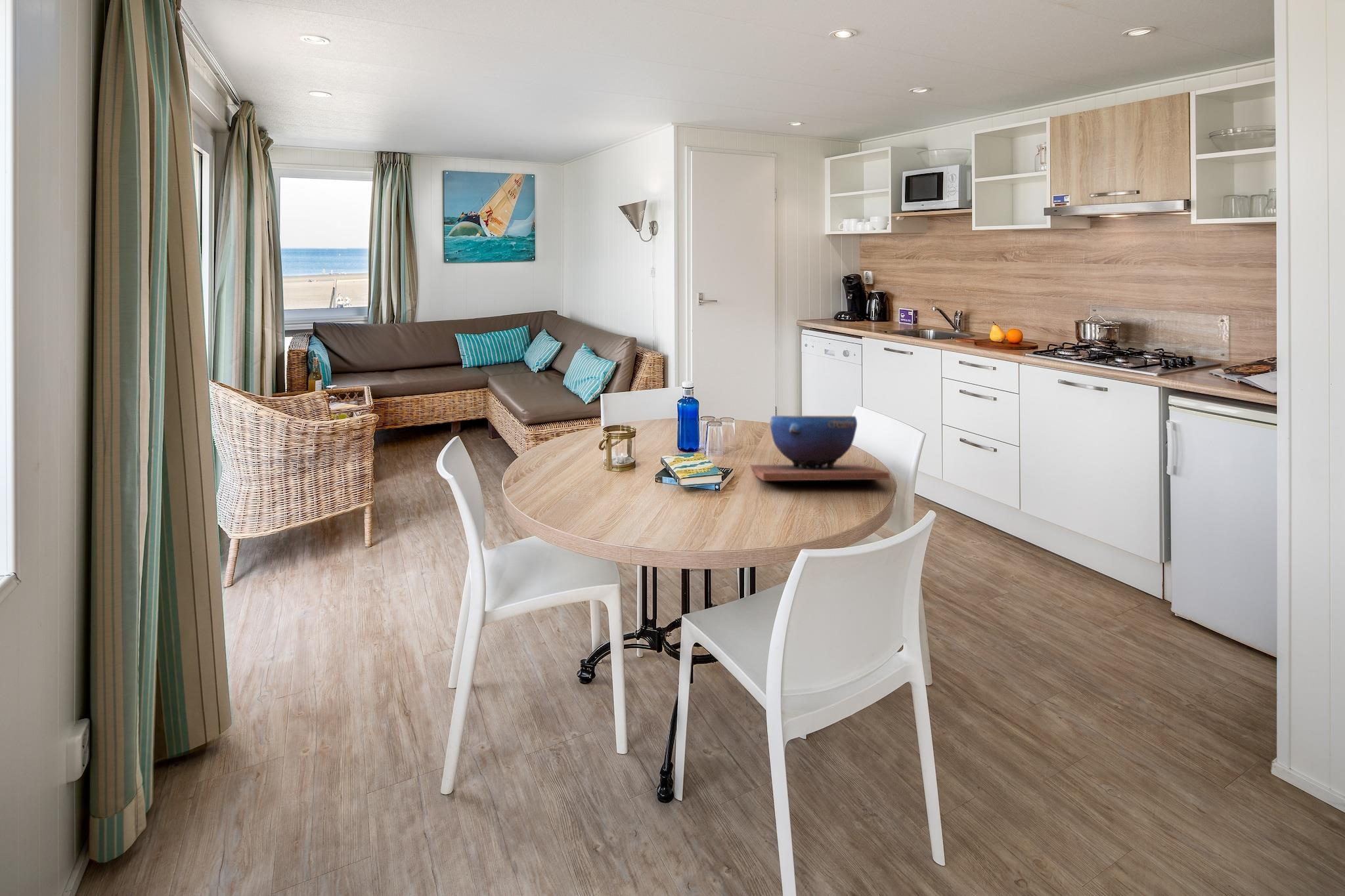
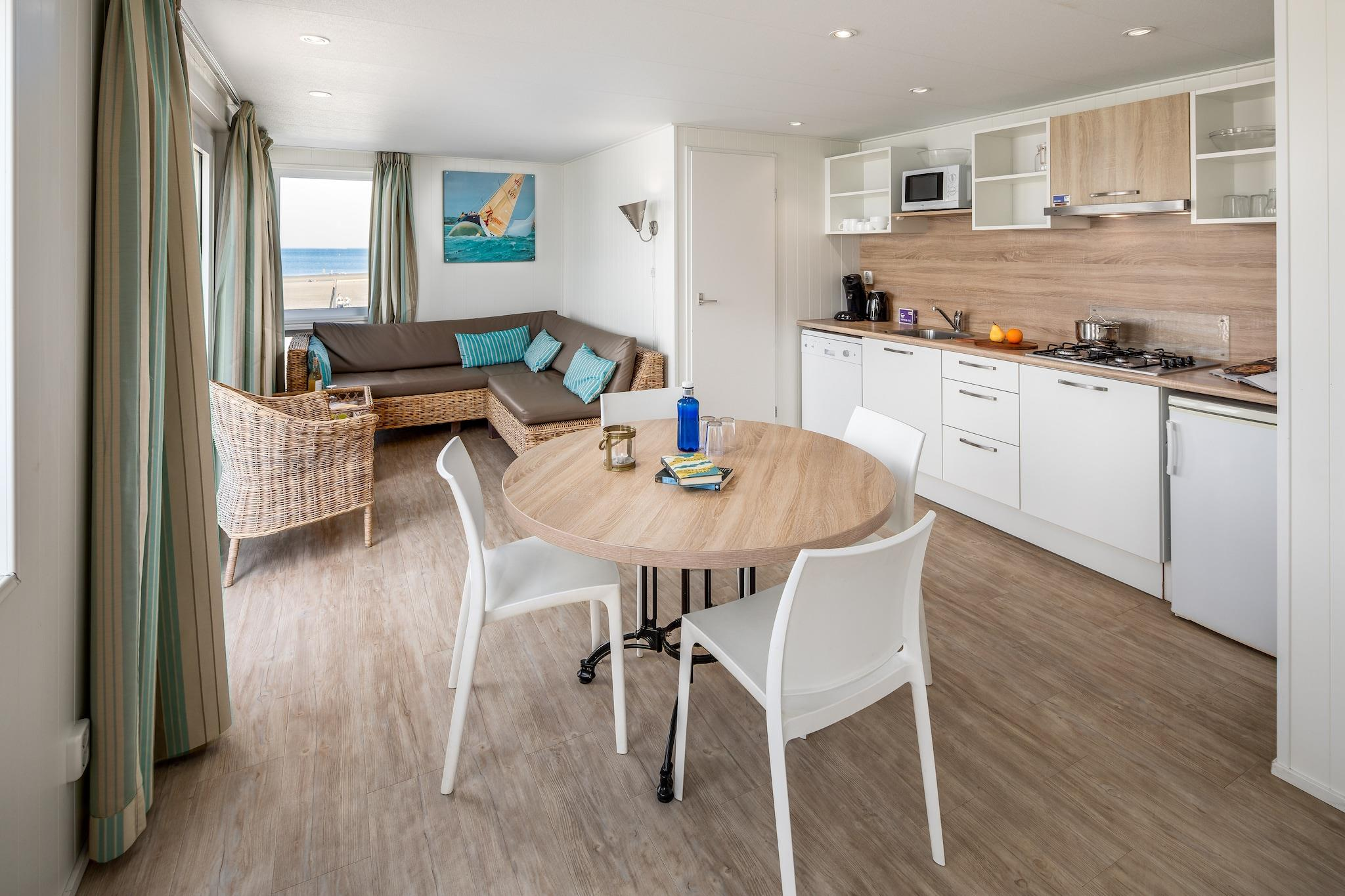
- decorative bowl (813, 445)
